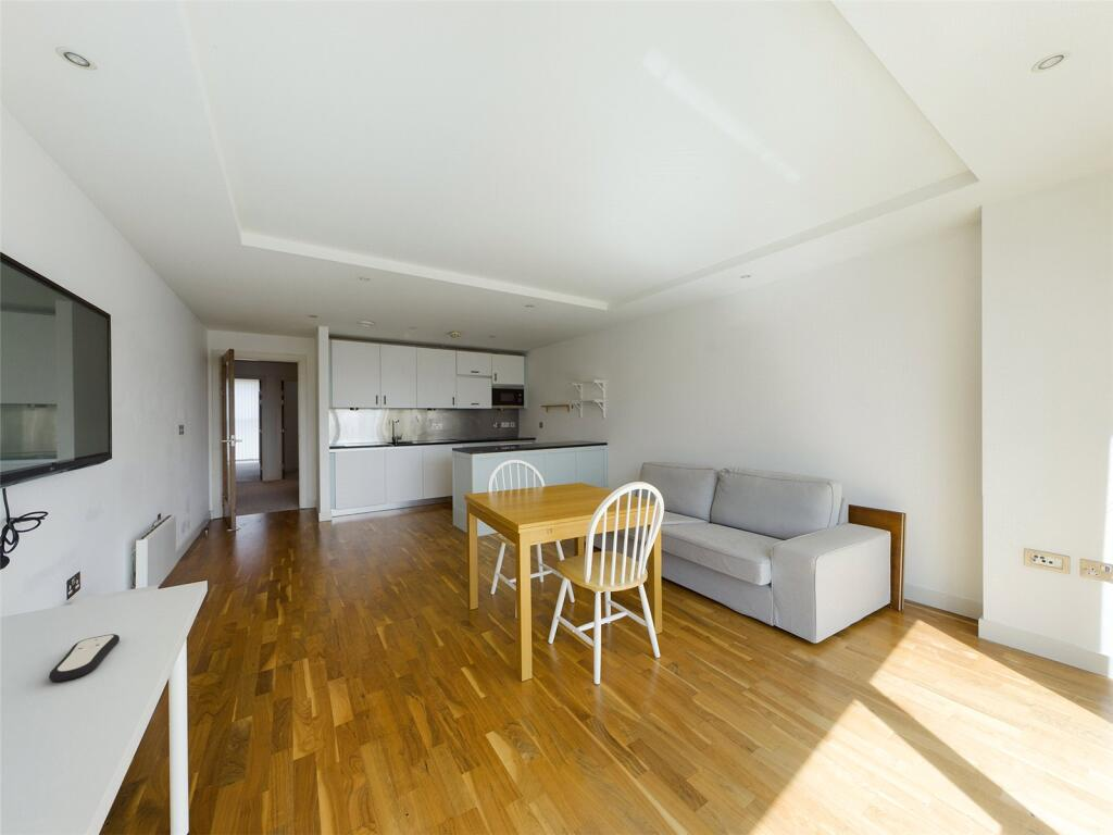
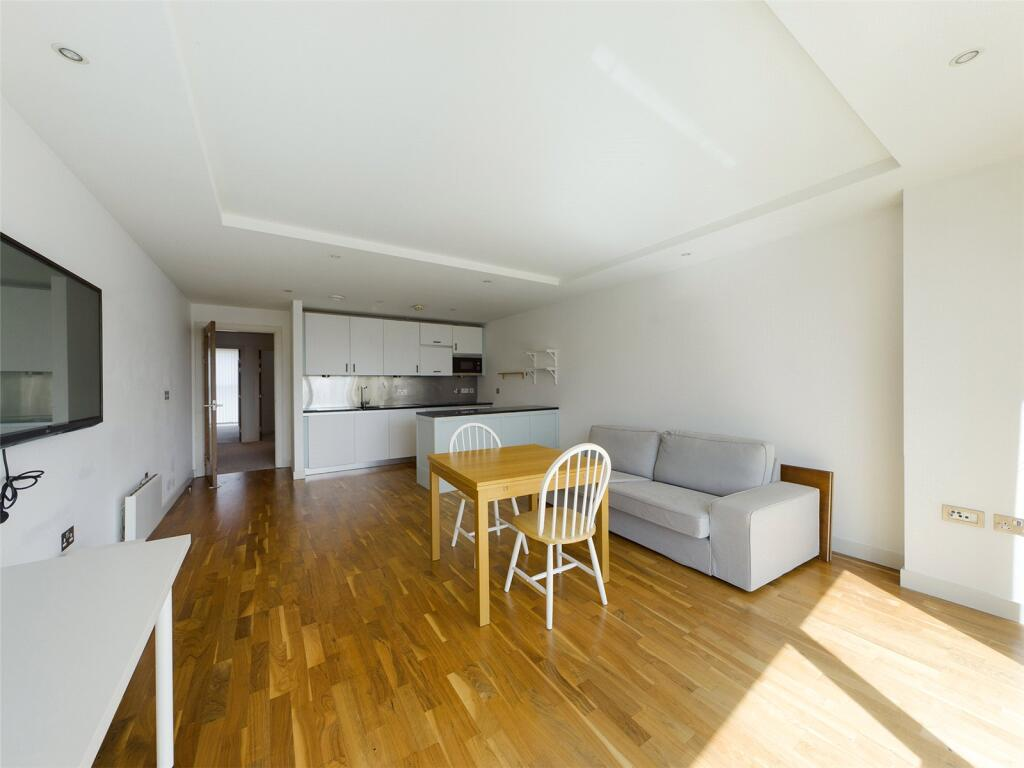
- remote control (85, 656)
